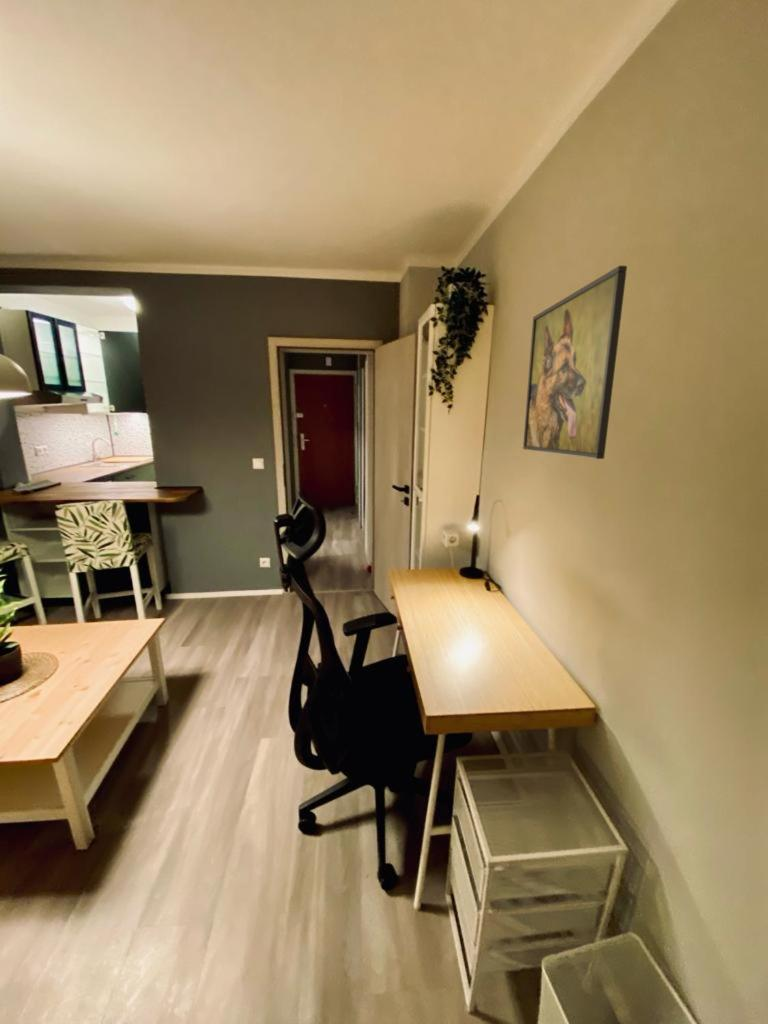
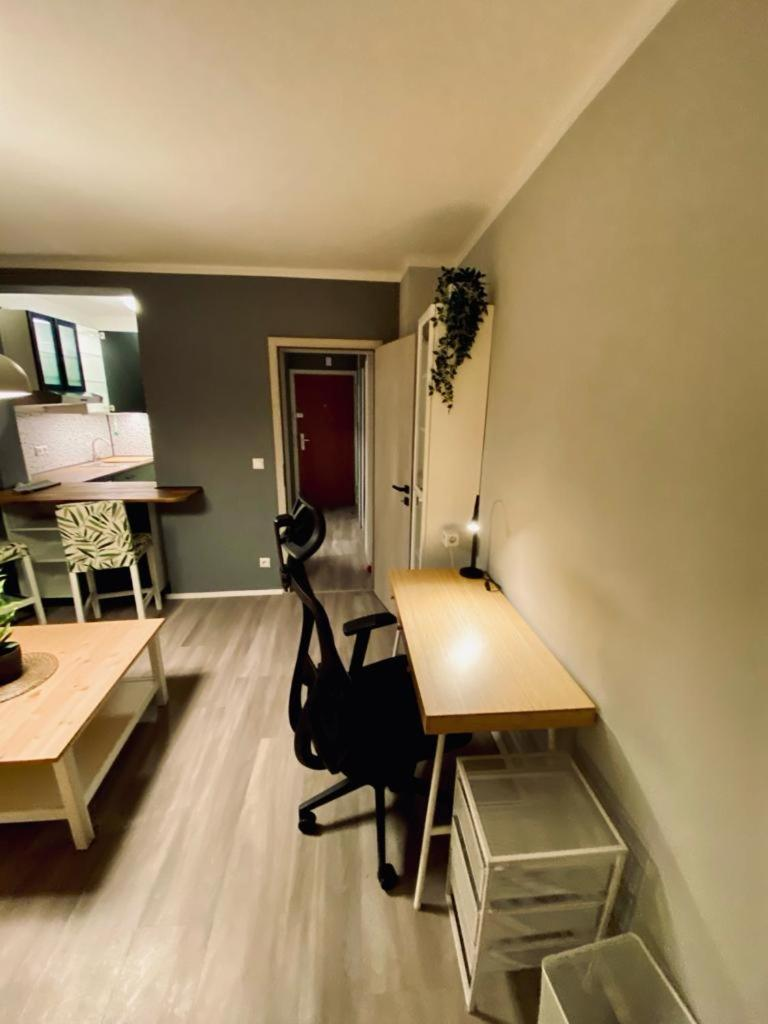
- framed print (563, 377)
